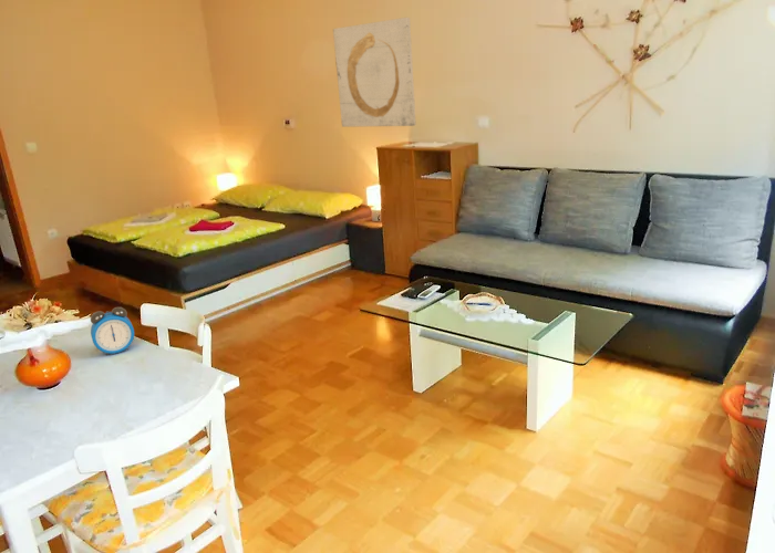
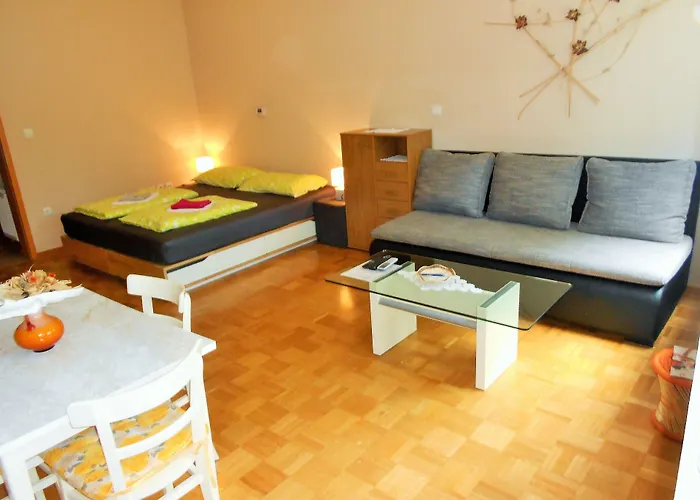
- alarm clock (112, 330)
- wall art (373, 75)
